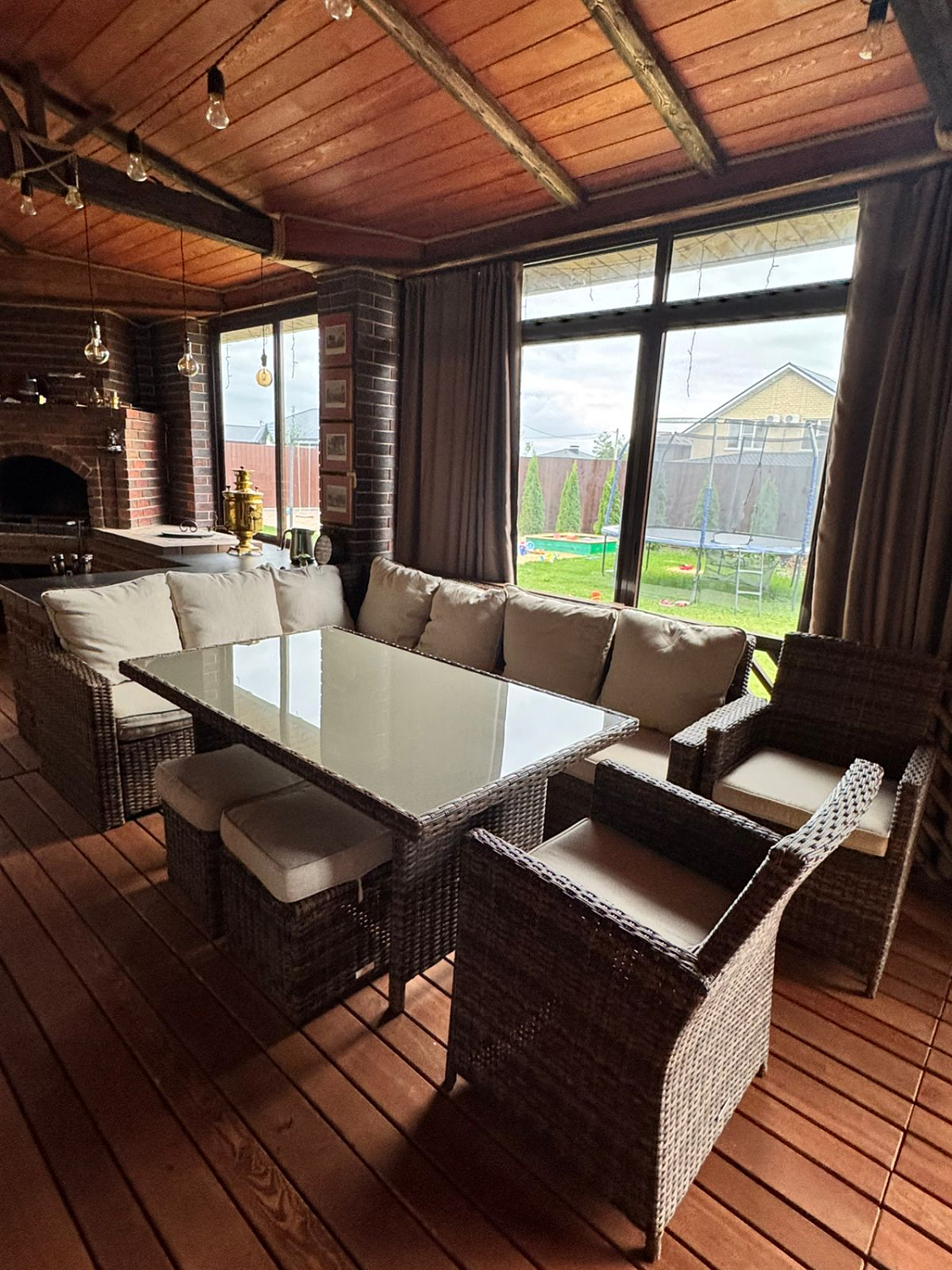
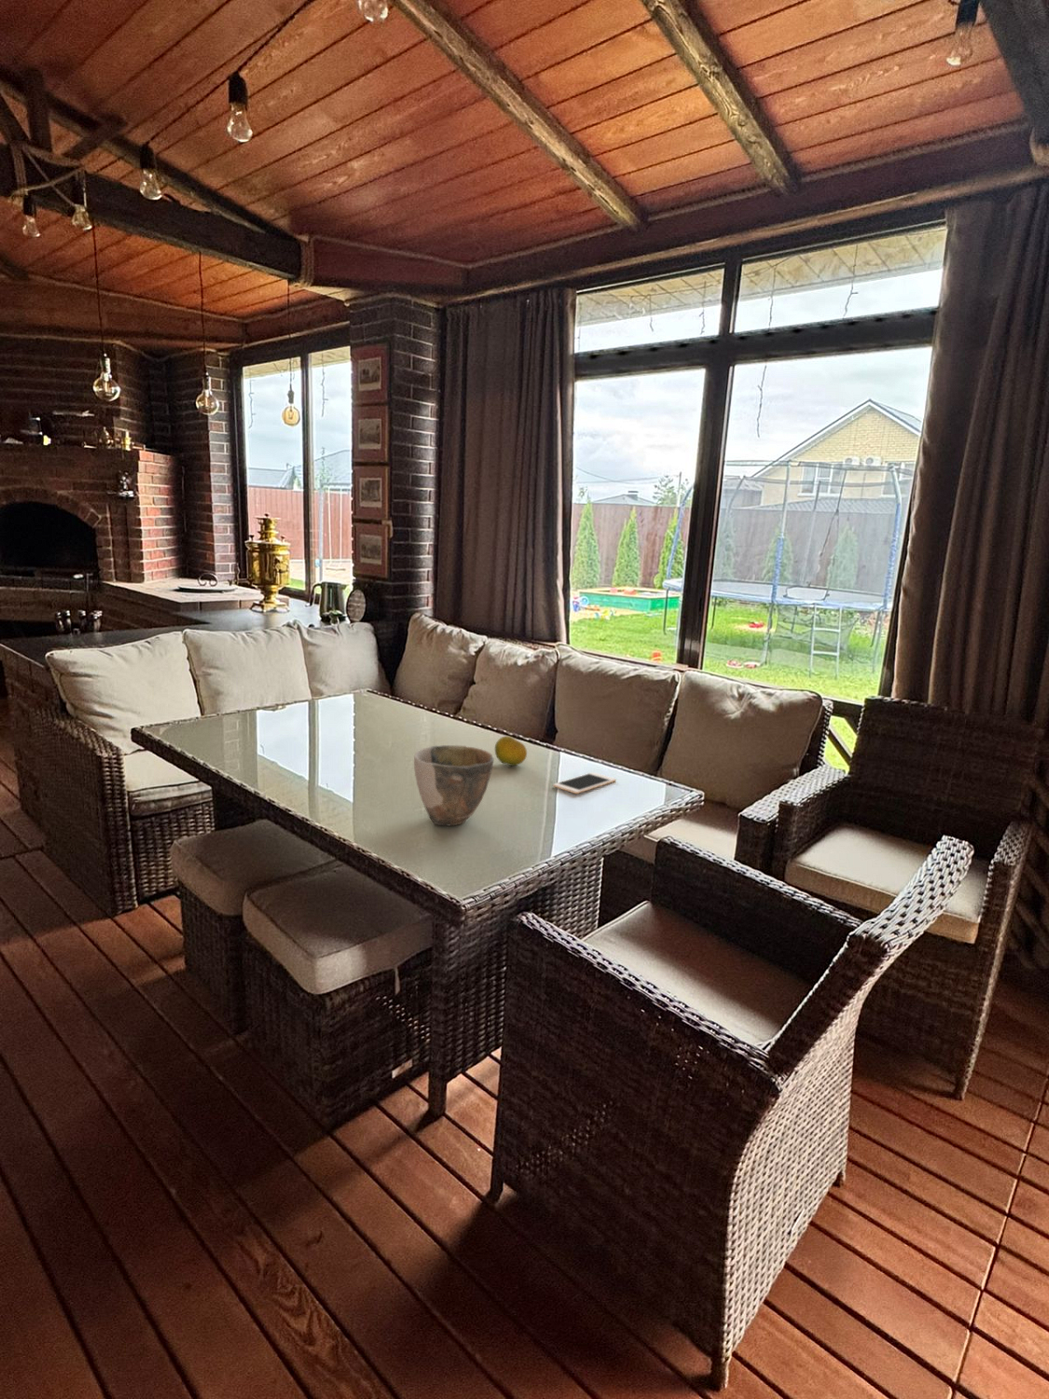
+ fruit (511, 751)
+ ceramic bowl (453, 788)
+ cell phone (585, 782)
